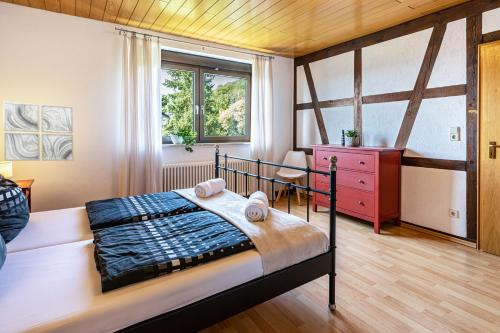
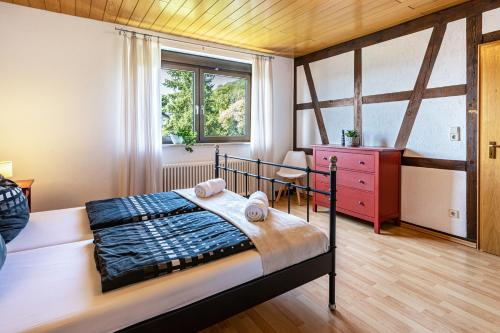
- wall art (41, 133)
